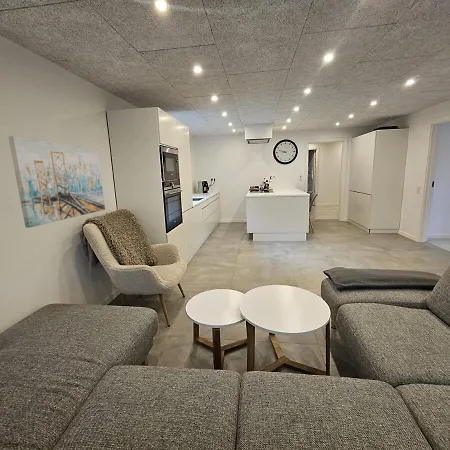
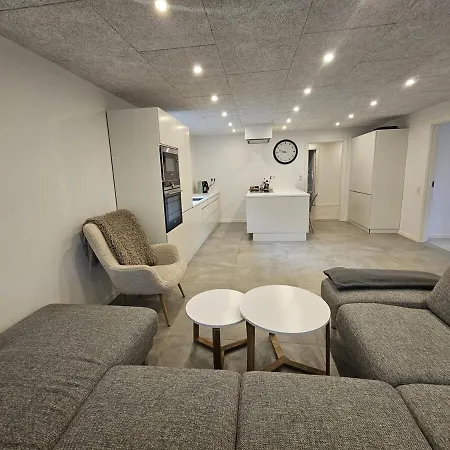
- wall art (67, 181)
